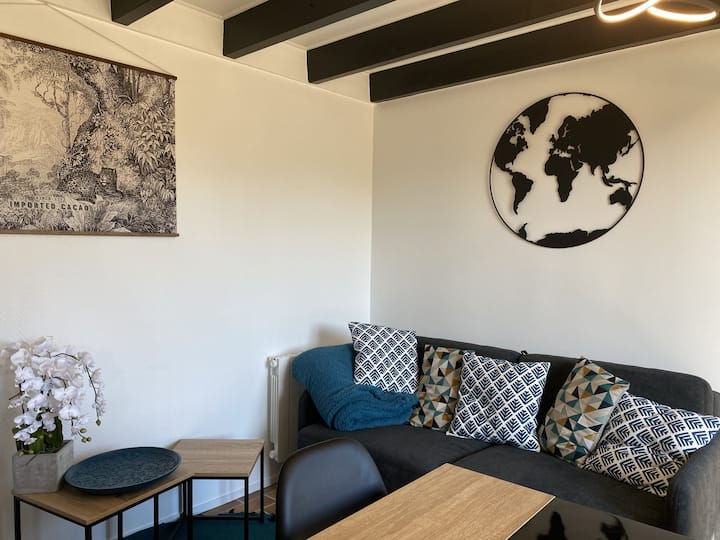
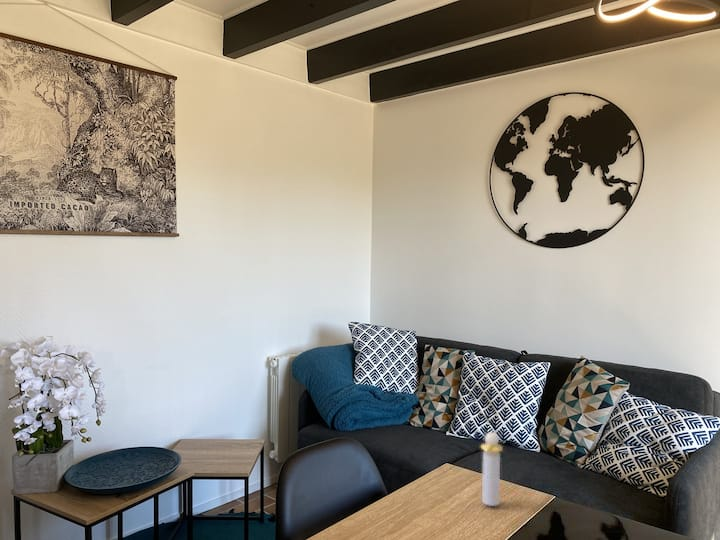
+ perfume bottle (491, 468)
